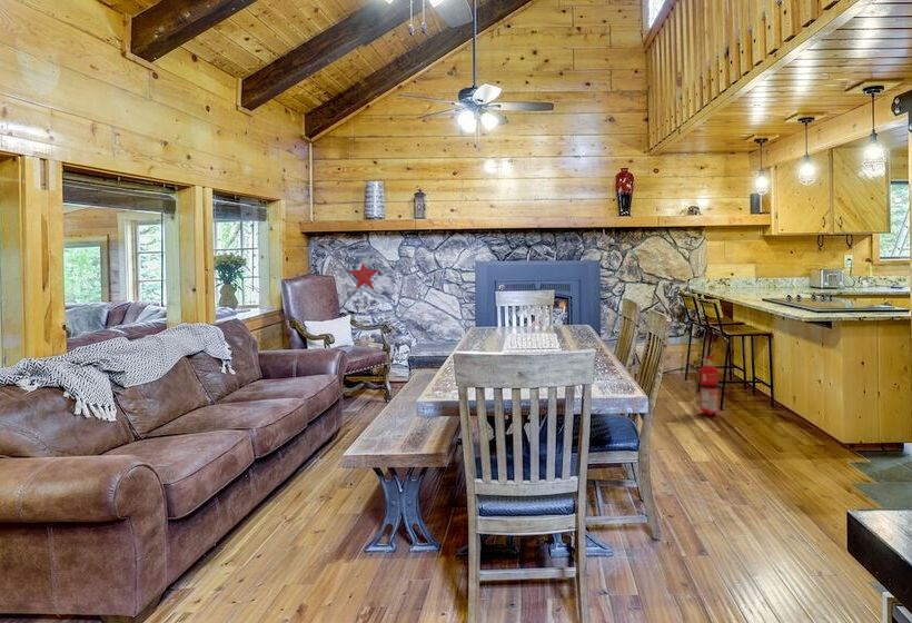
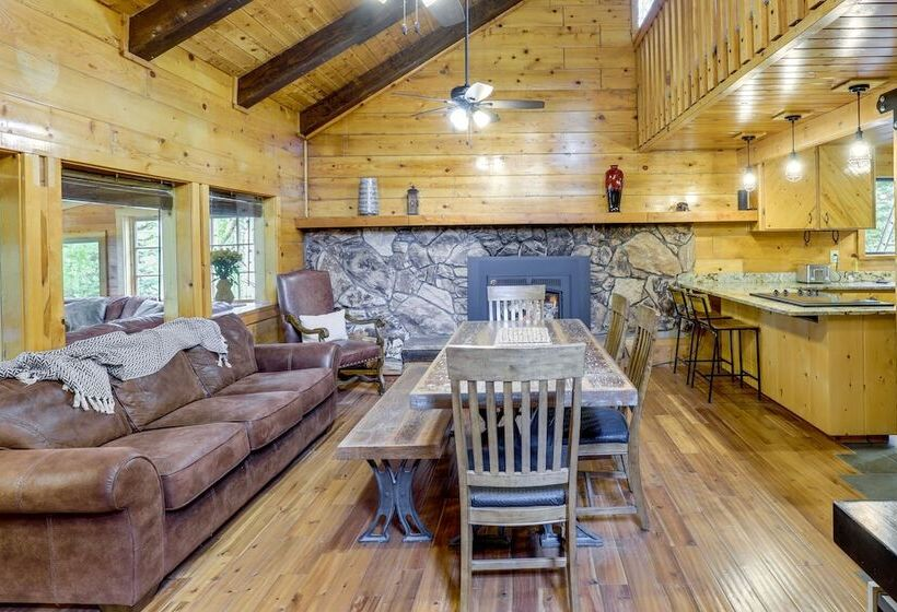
- fire extinguisher (706, 382)
- decorative star (363, 276)
